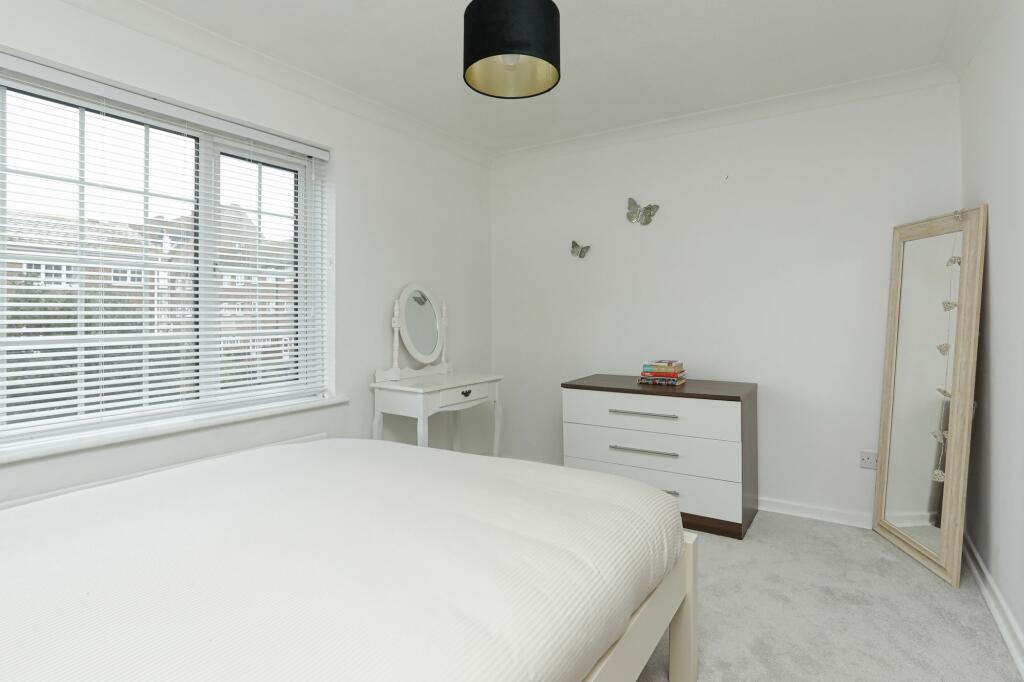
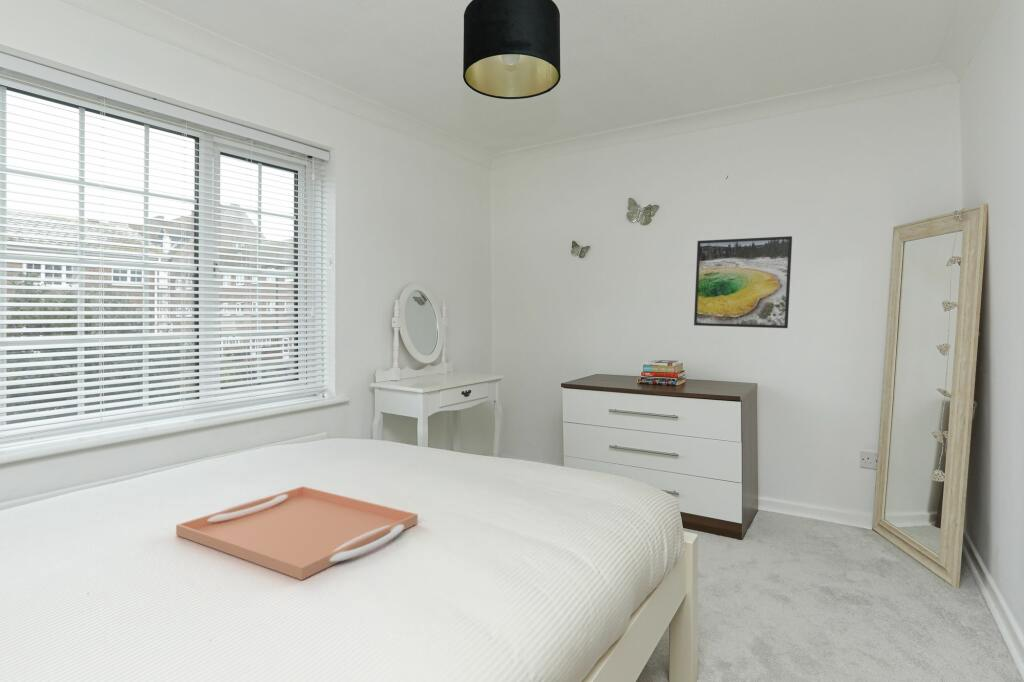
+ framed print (740, 282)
+ serving tray (302, 524)
